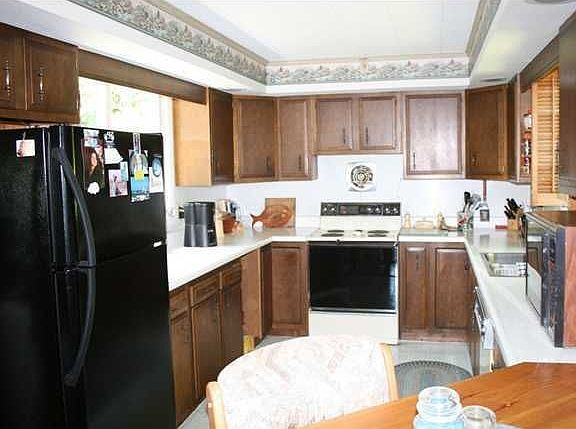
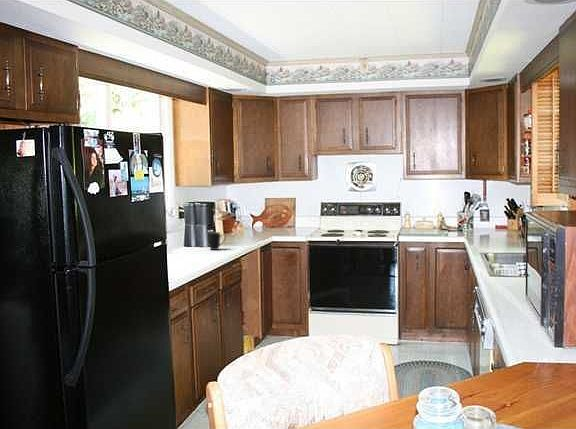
+ mug (217, 240)
